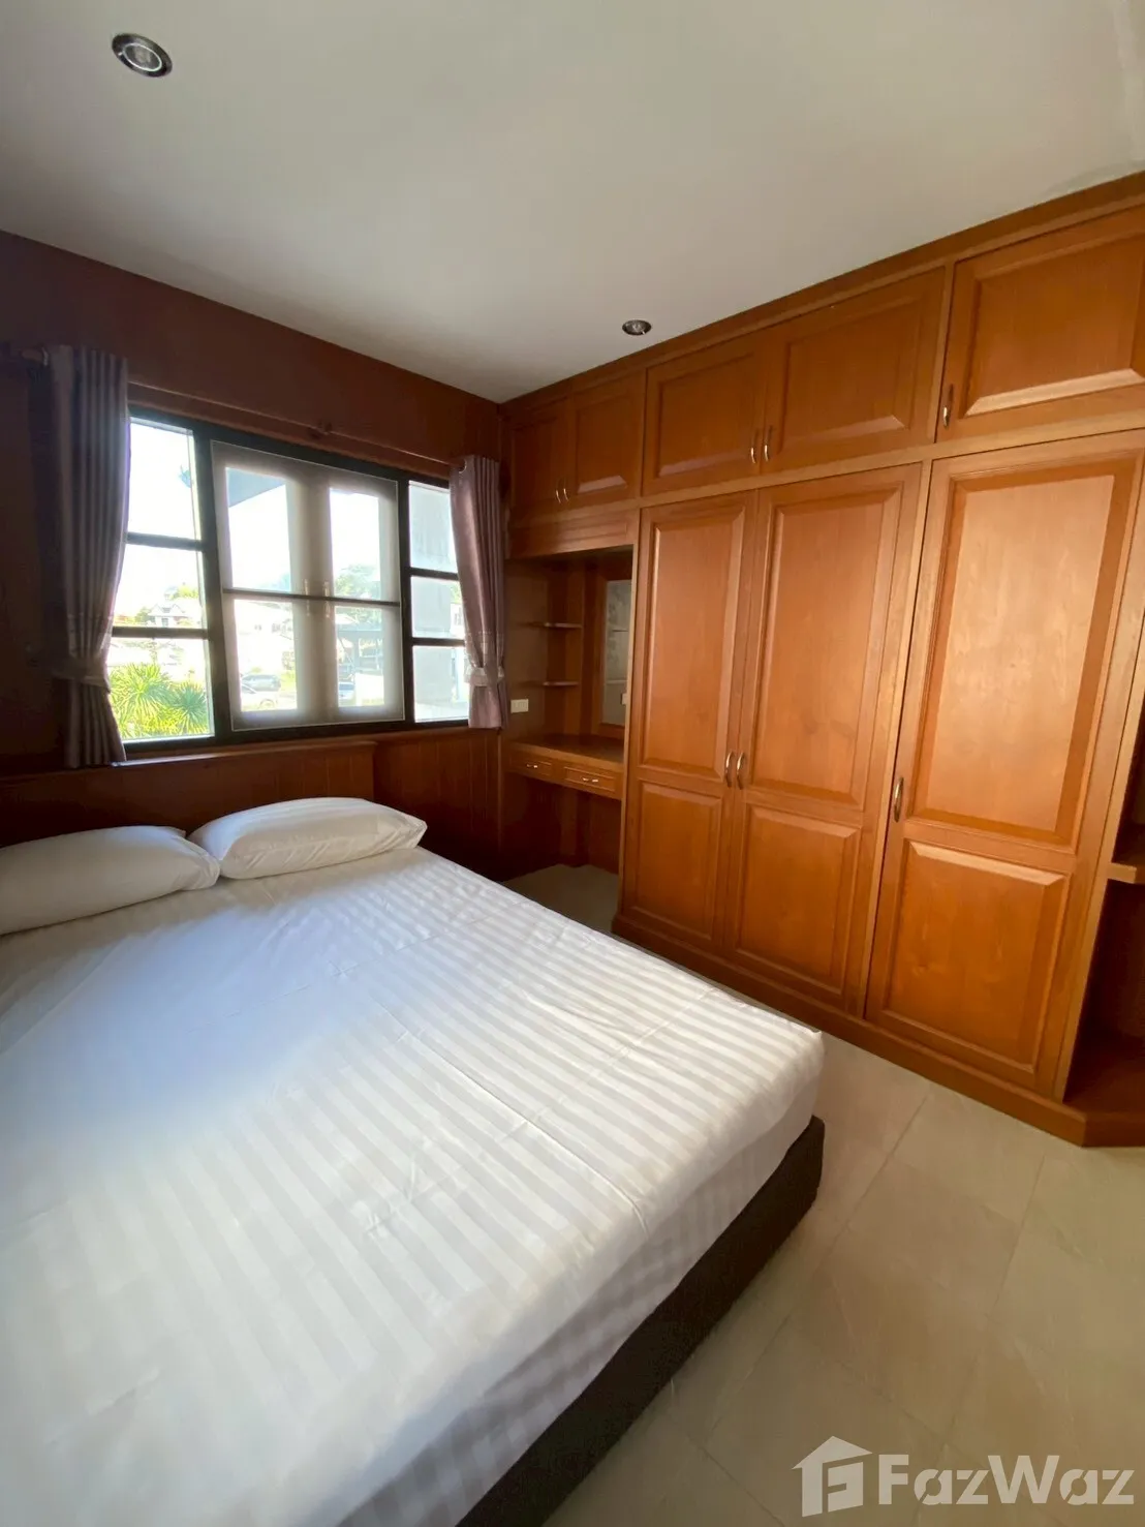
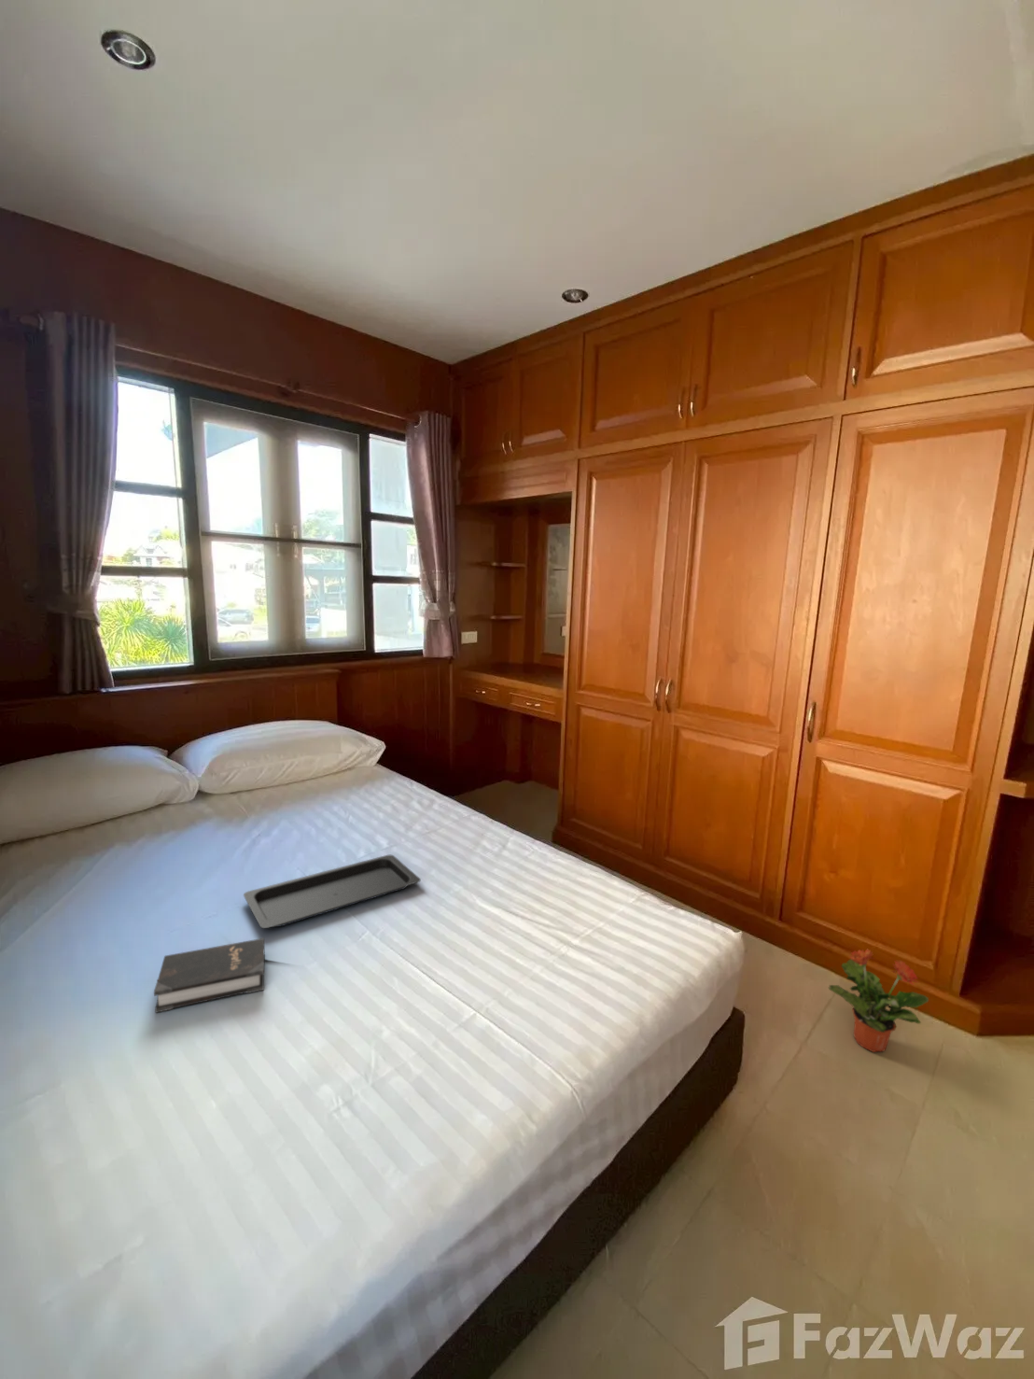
+ serving tray (335, 890)
+ potted plant (875, 999)
+ hardback book (214, 971)
